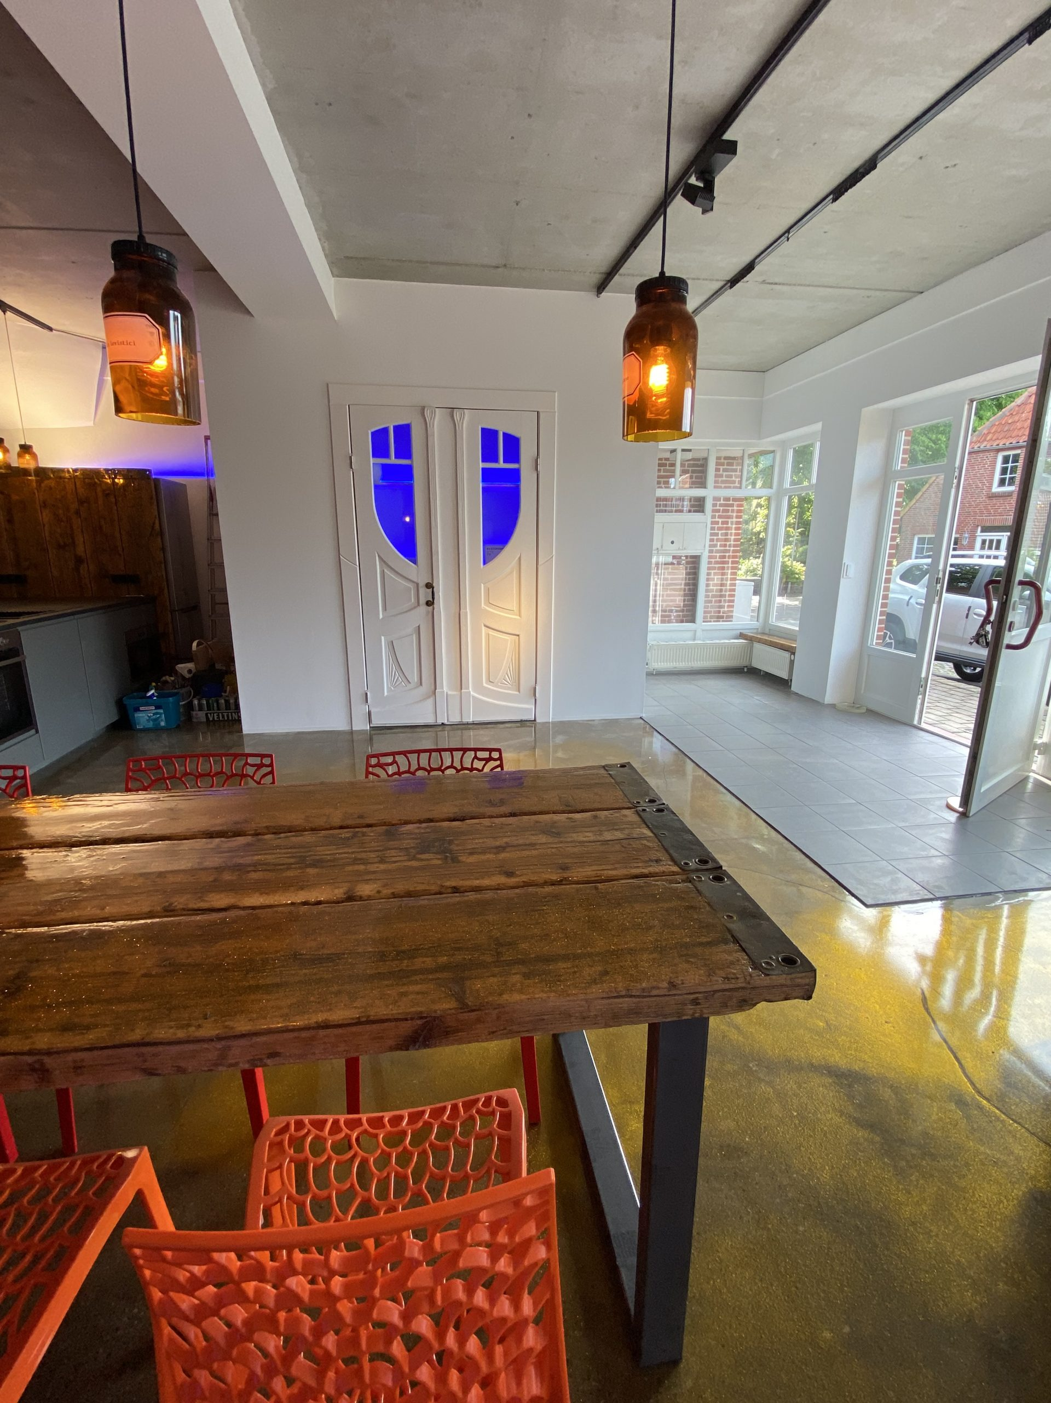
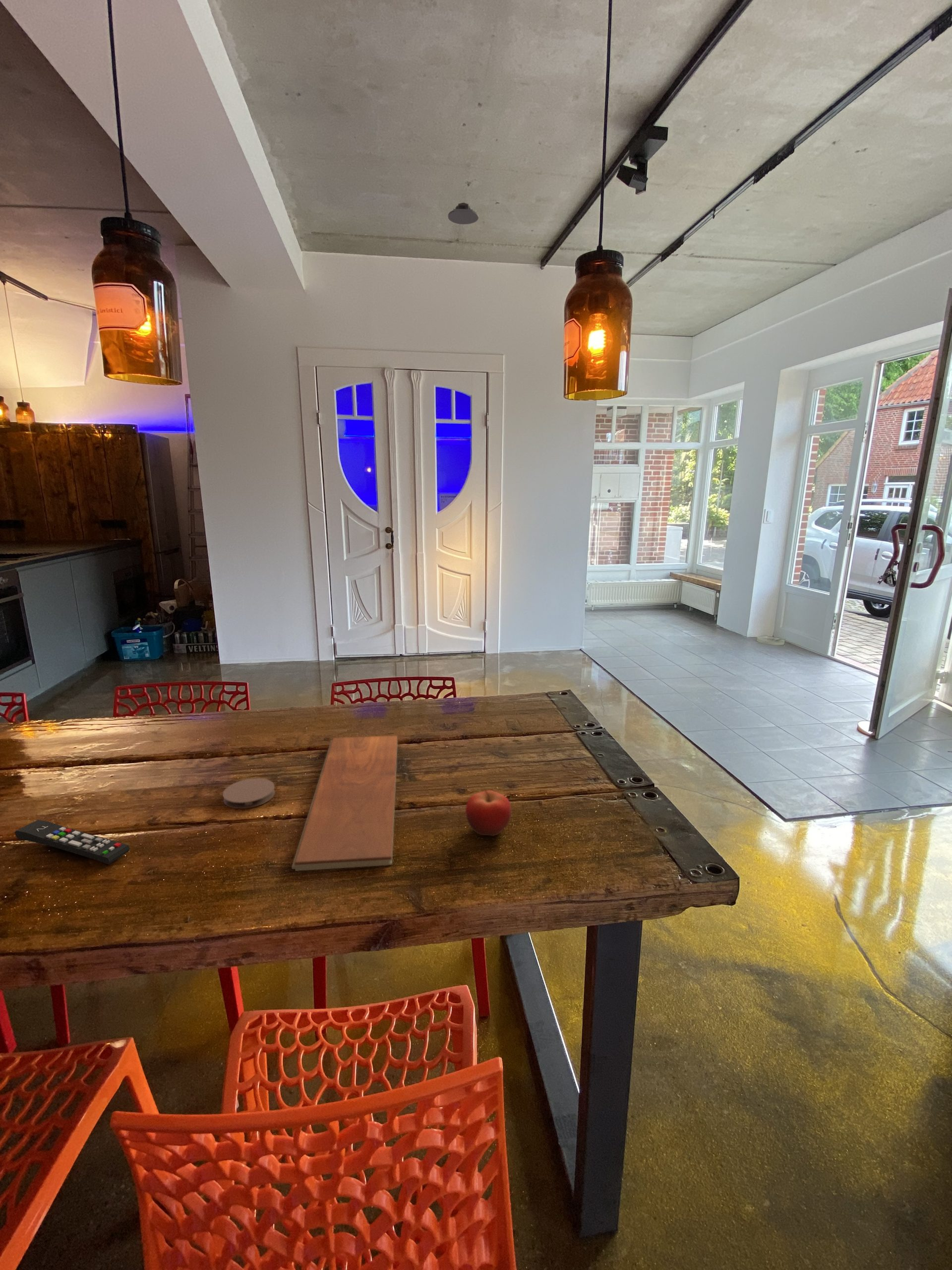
+ fruit (488, 810)
+ chopping board (356, 789)
+ remote control (71, 841)
+ coaster (249, 793)
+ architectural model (463, 209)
